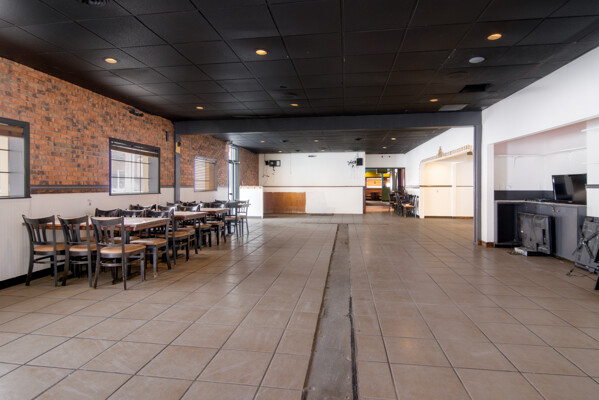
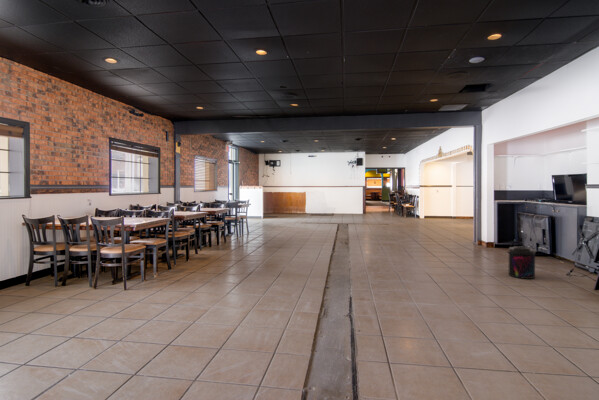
+ supplement container (521, 261)
